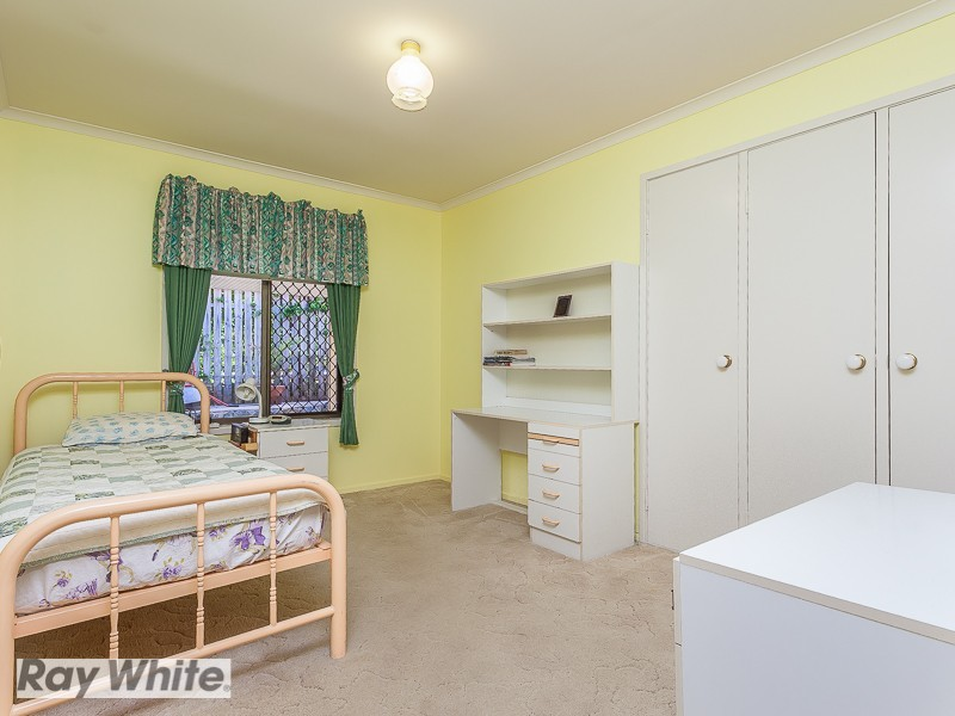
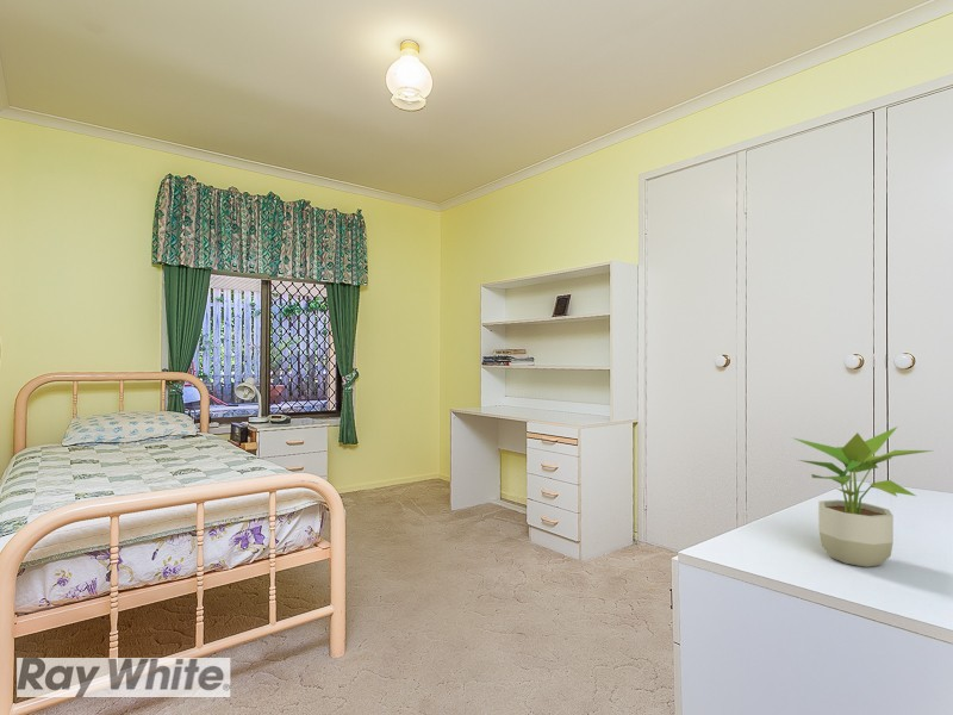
+ potted plant (858, 490)
